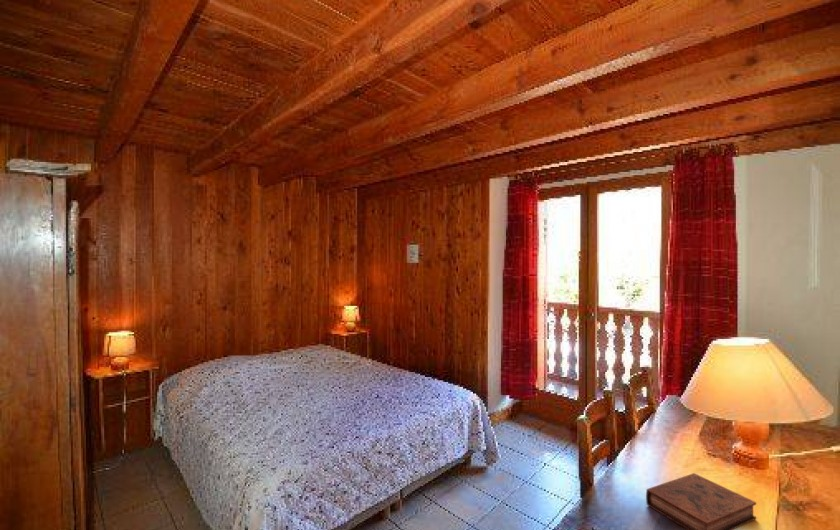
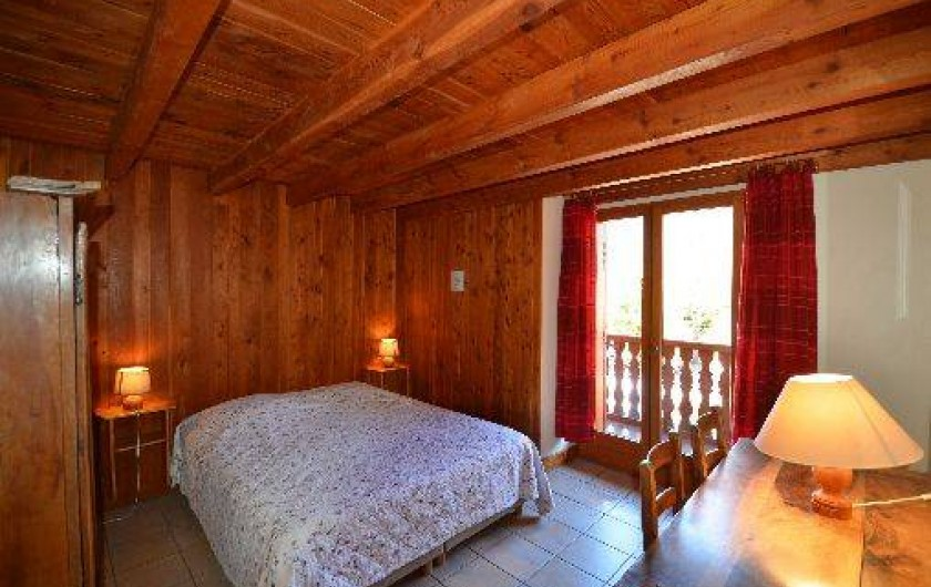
- book (699, 503)
